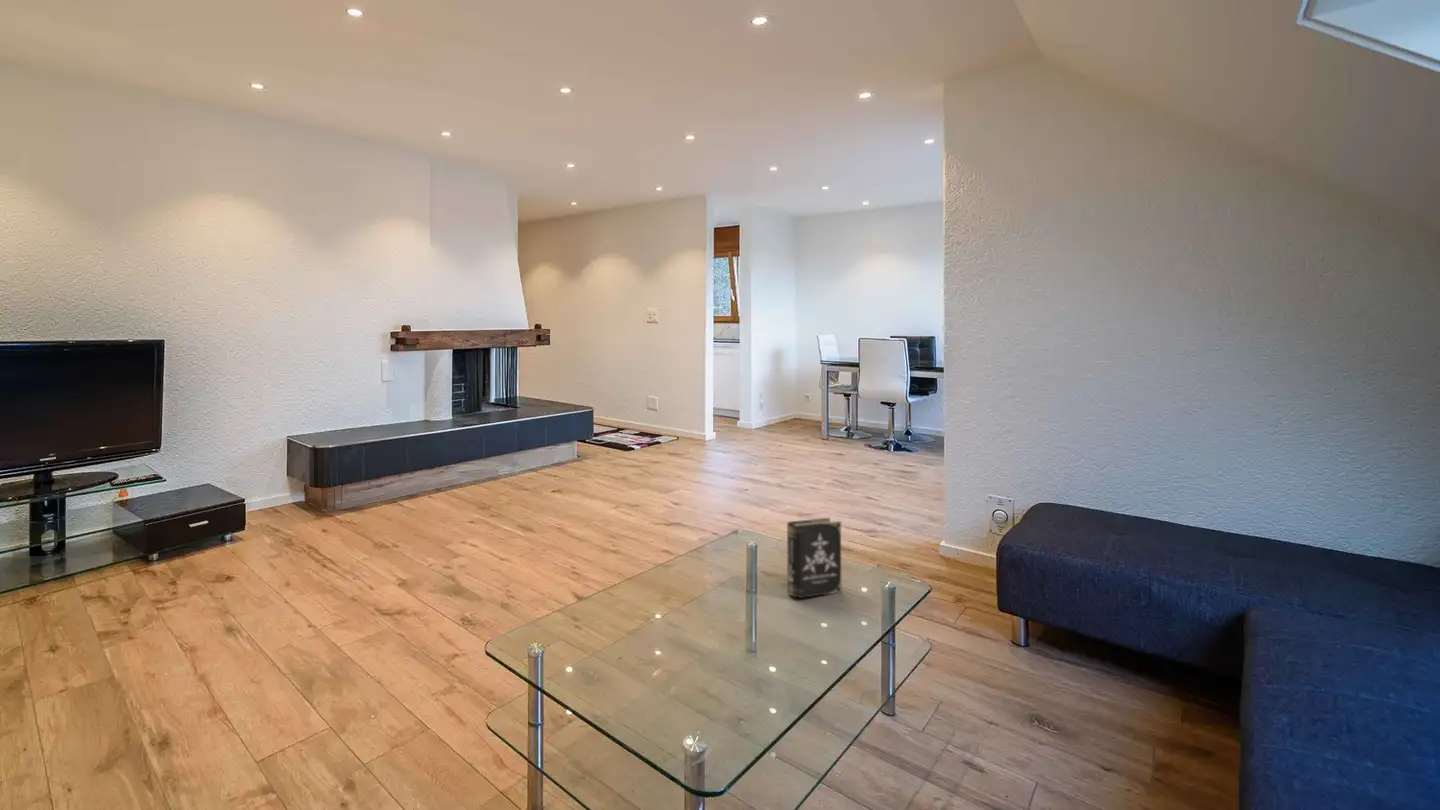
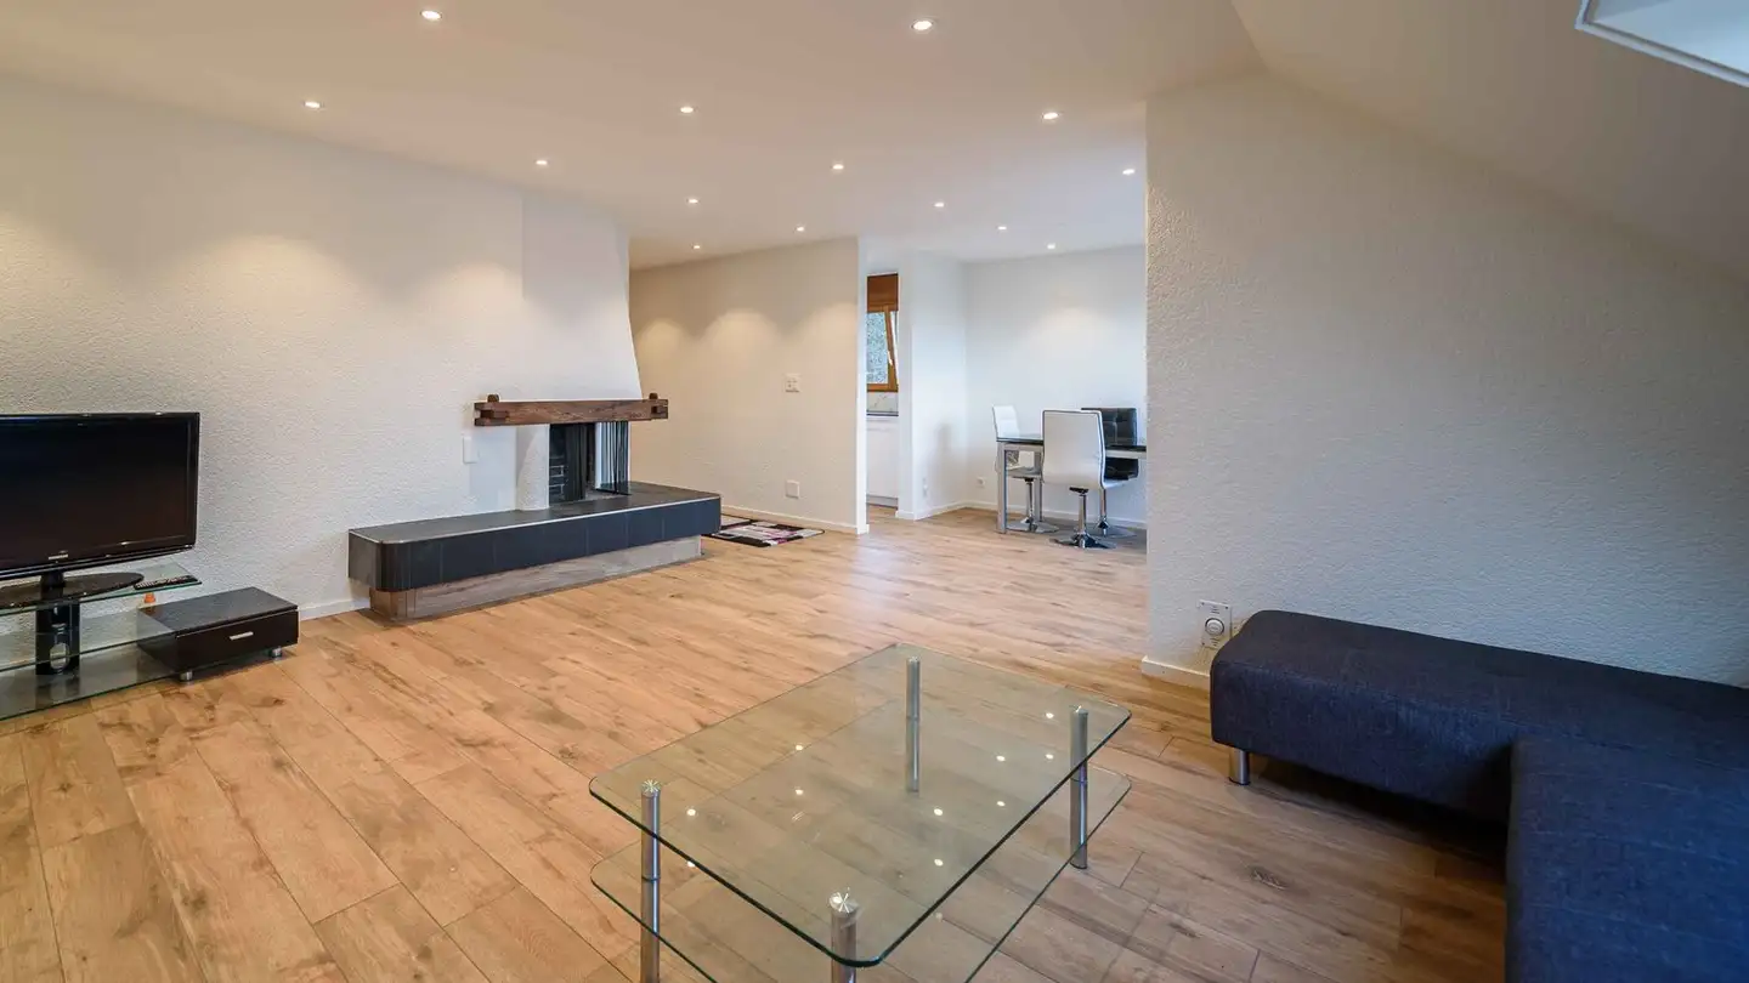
- book (814, 556)
